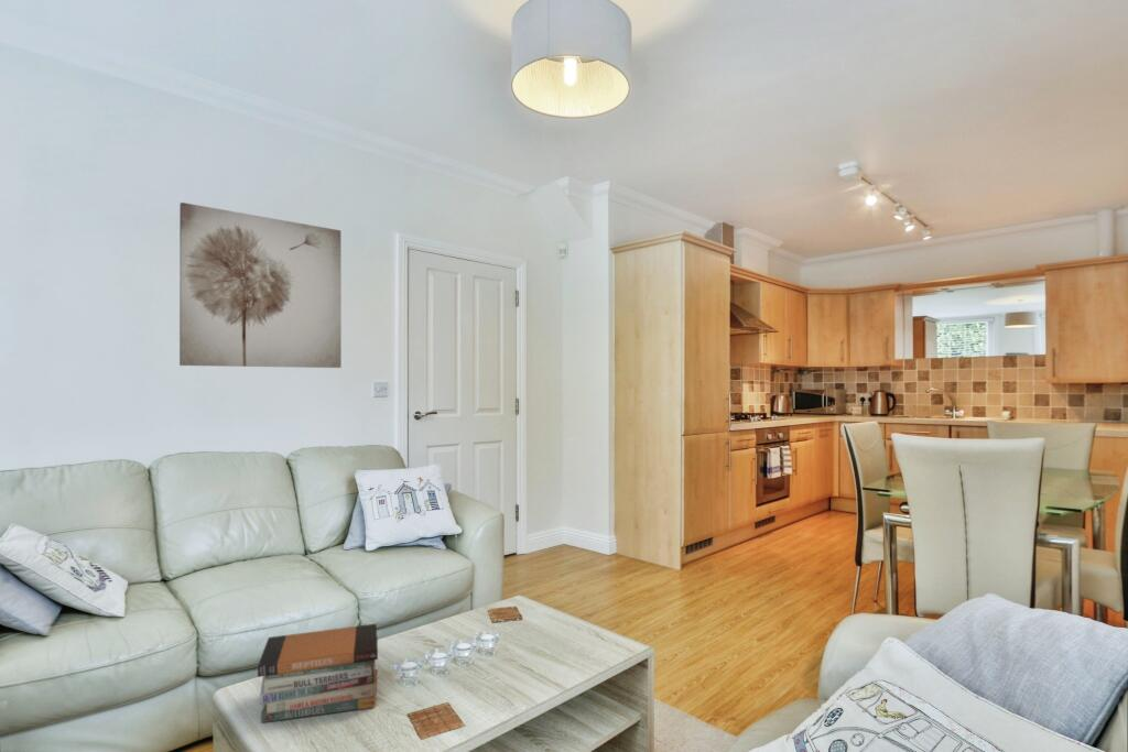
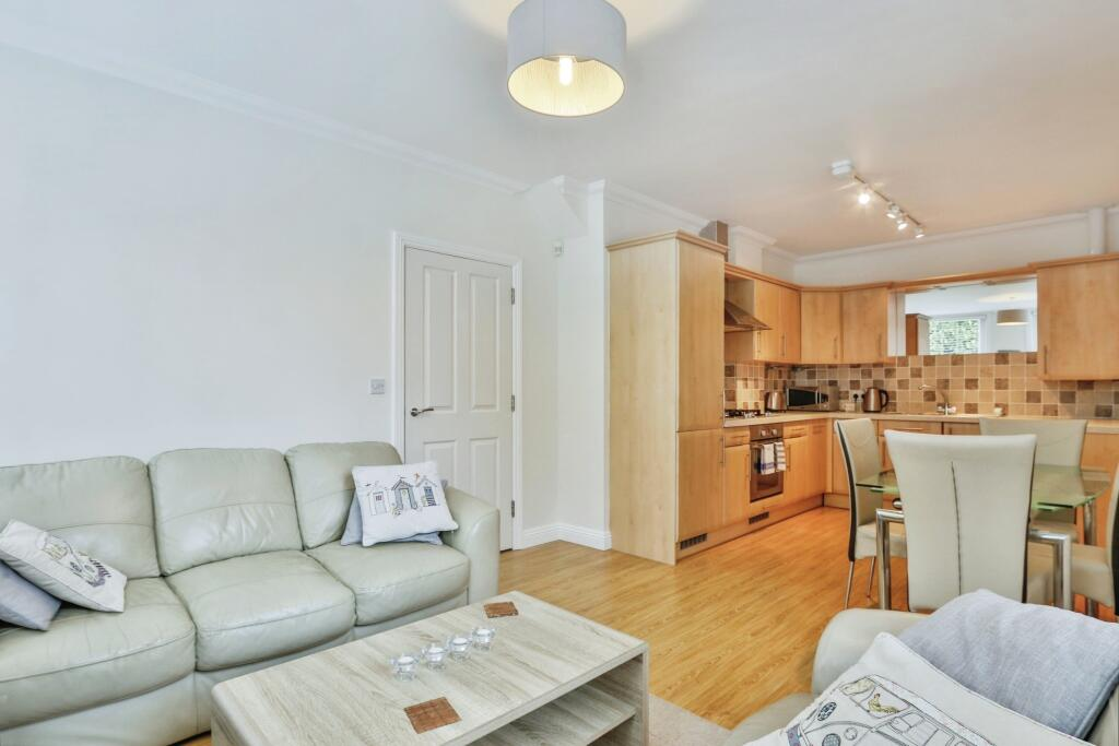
- book stack (321, 671)
- wall art (267, 292)
